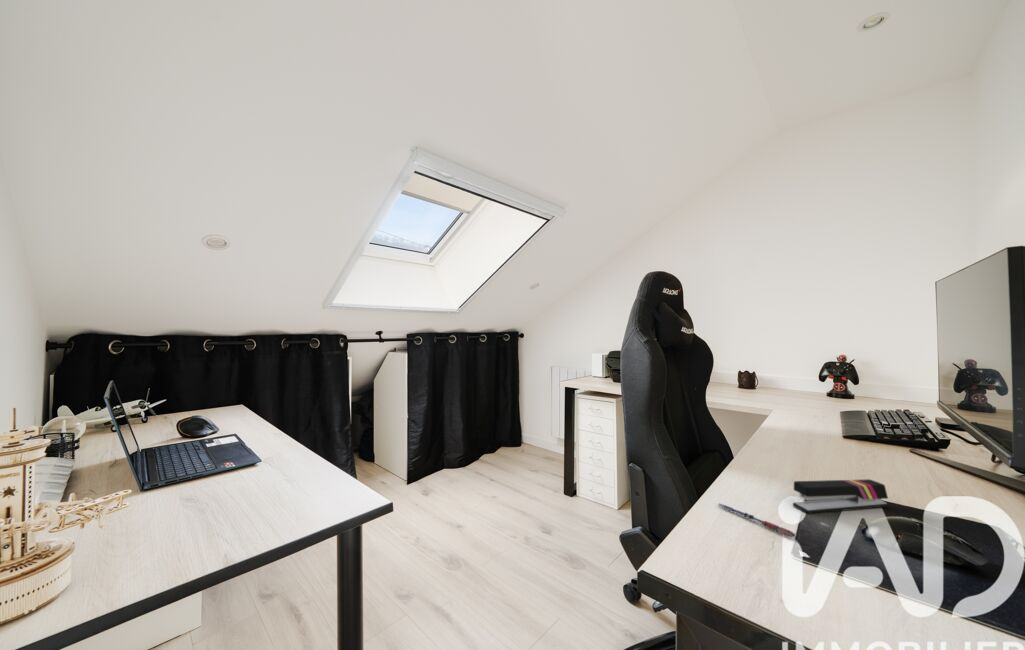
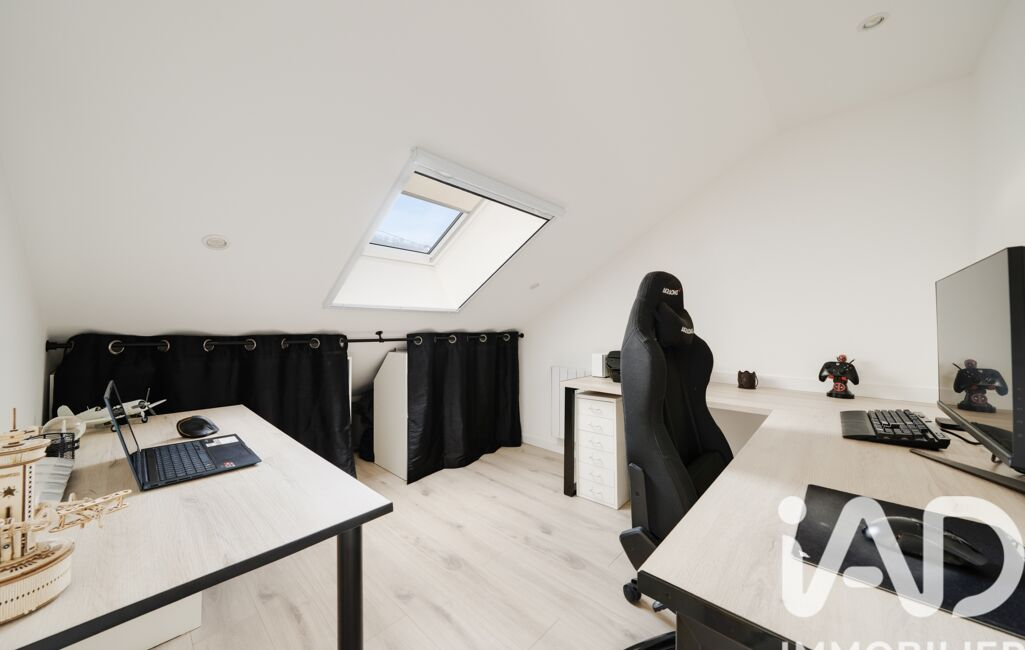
- stapler (840, 493)
- pen (753, 517)
